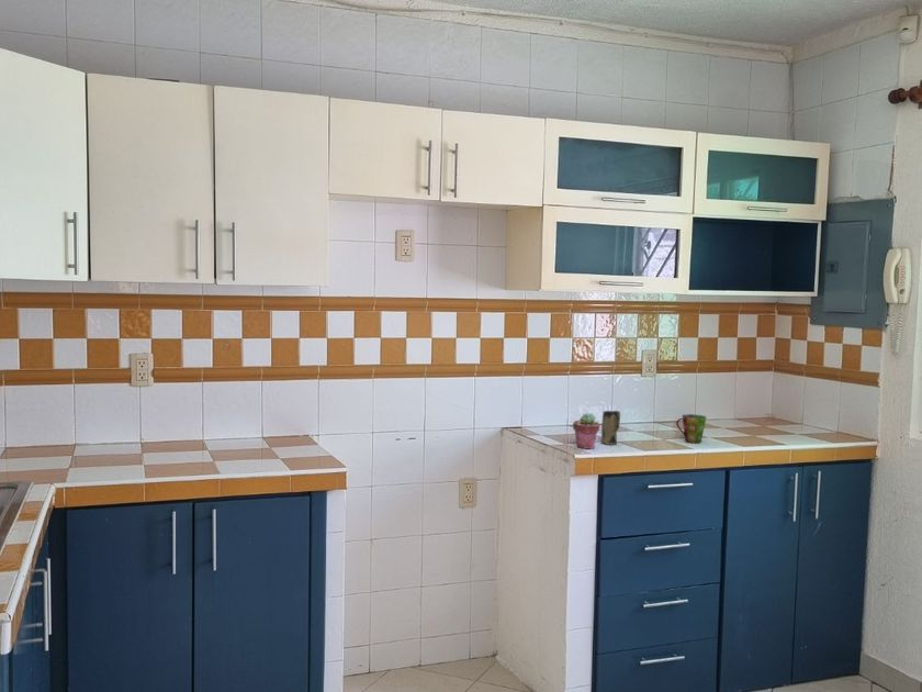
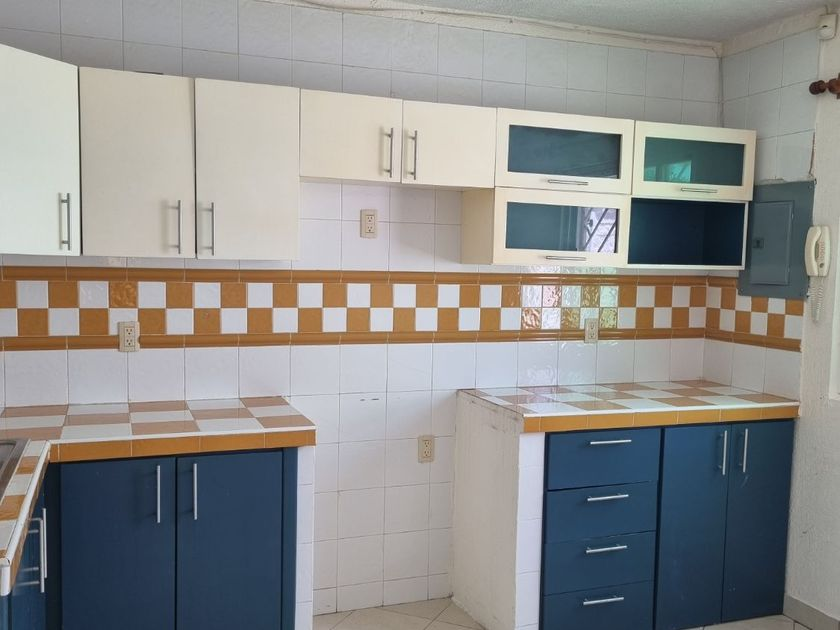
- mug (611, 426)
- potted succulent (586, 429)
- cup (690, 428)
